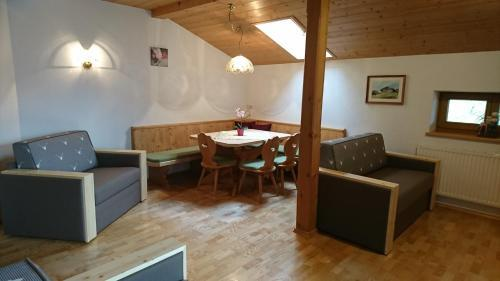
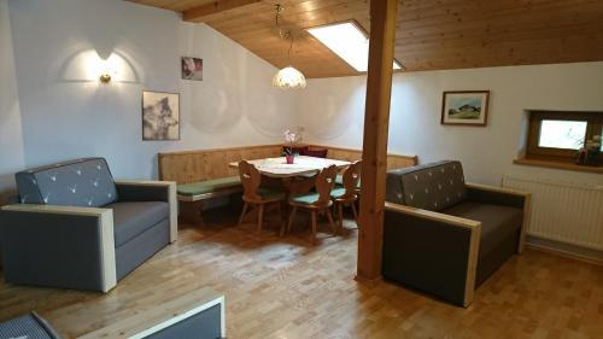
+ wall art (160, 116)
